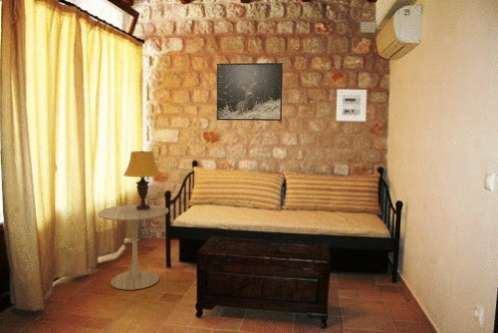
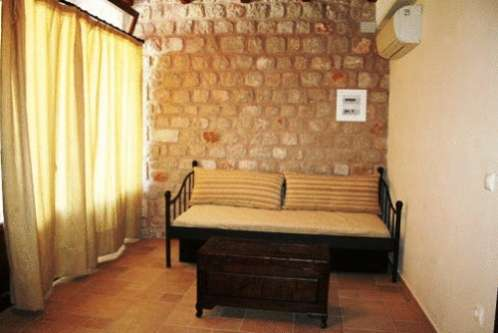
- side table (134, 245)
- table lamp (142, 179)
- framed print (249, 92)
